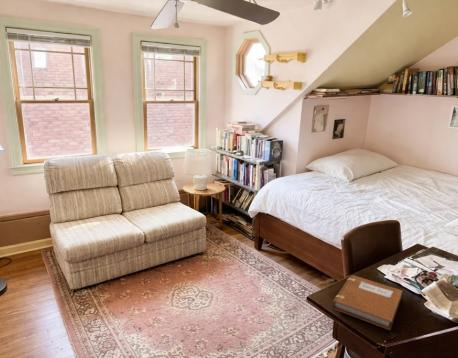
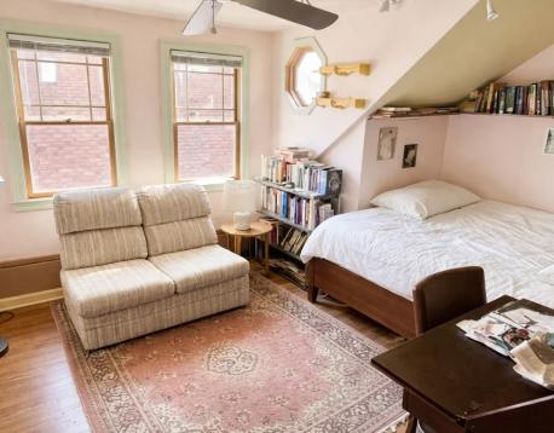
- notebook (368, 298)
